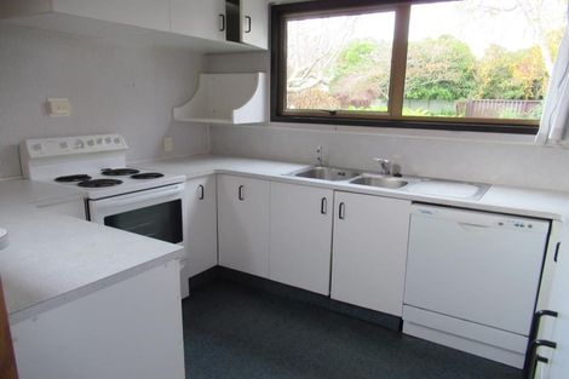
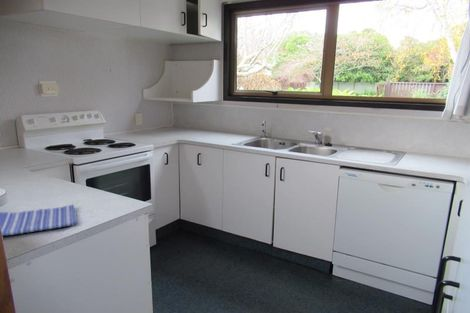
+ dish towel (35, 218)
